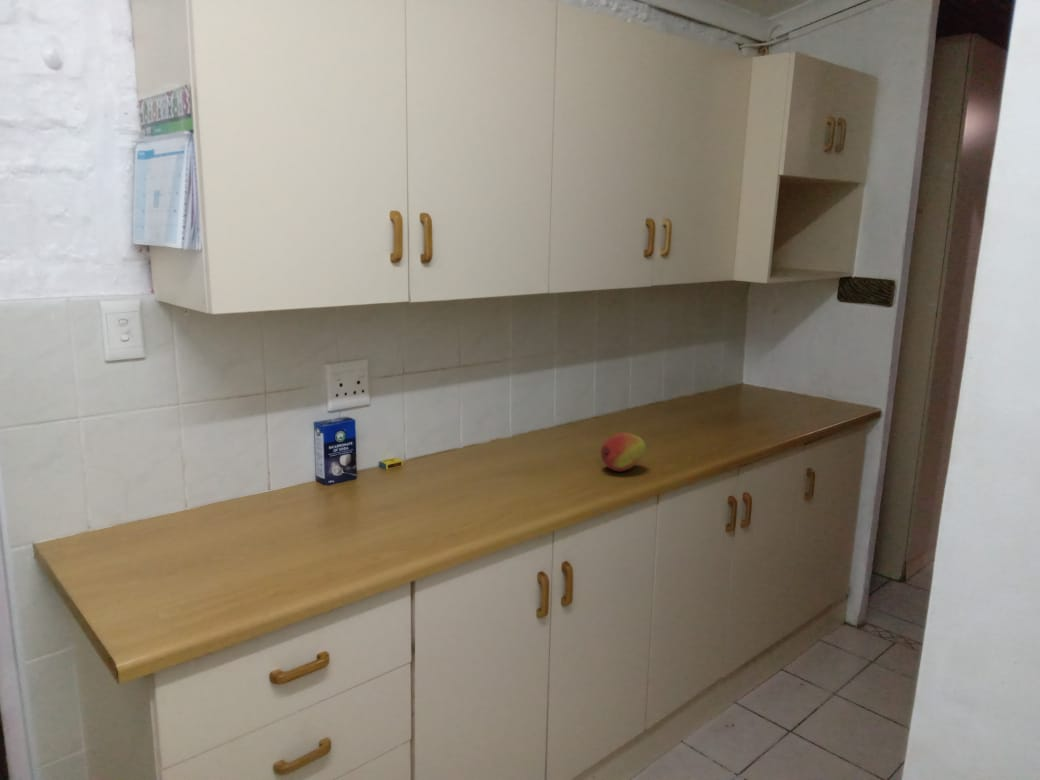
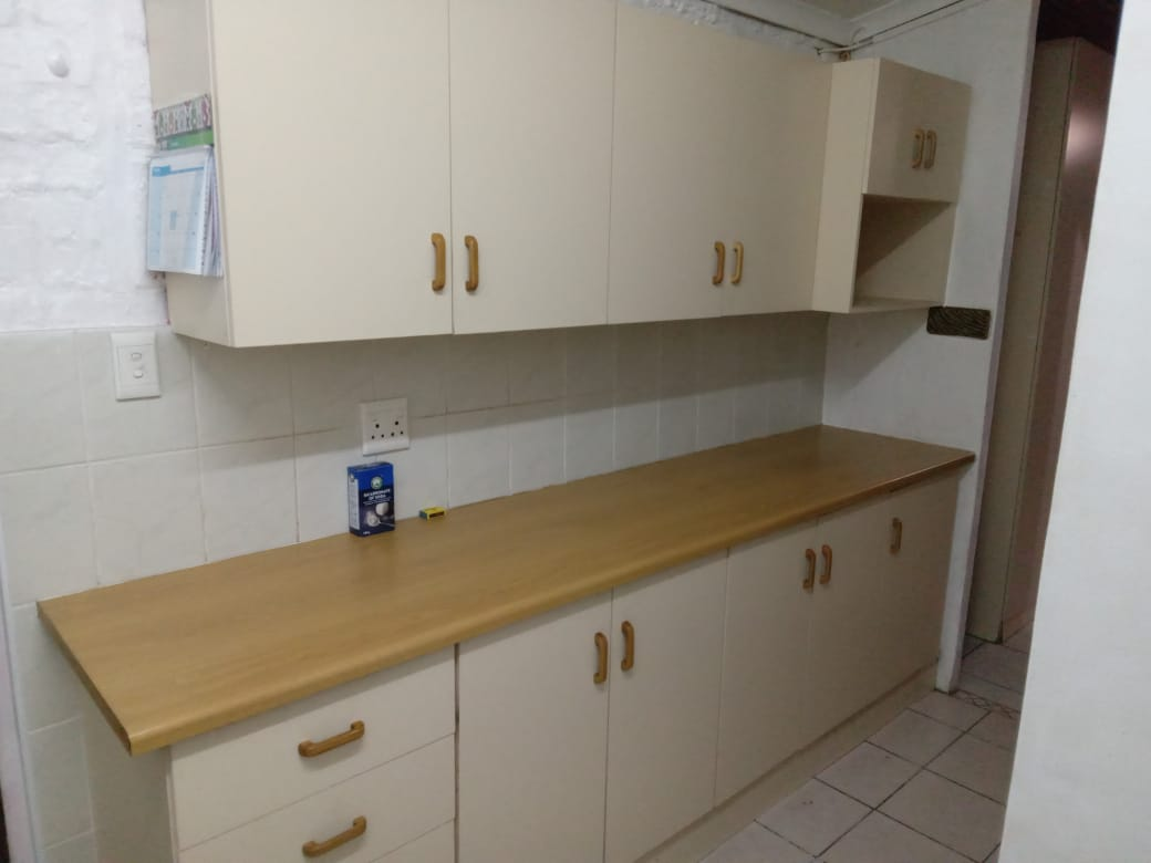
- fruit (622, 451)
